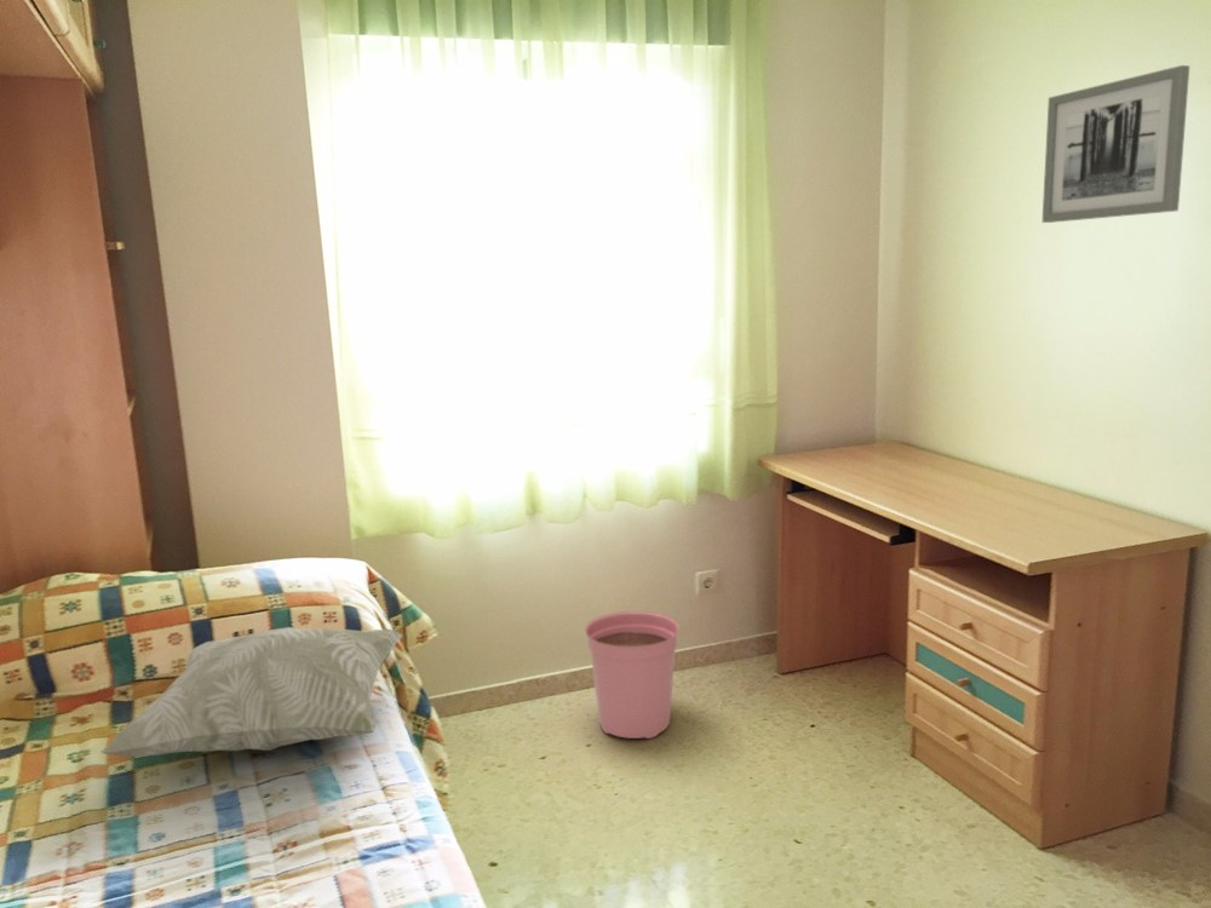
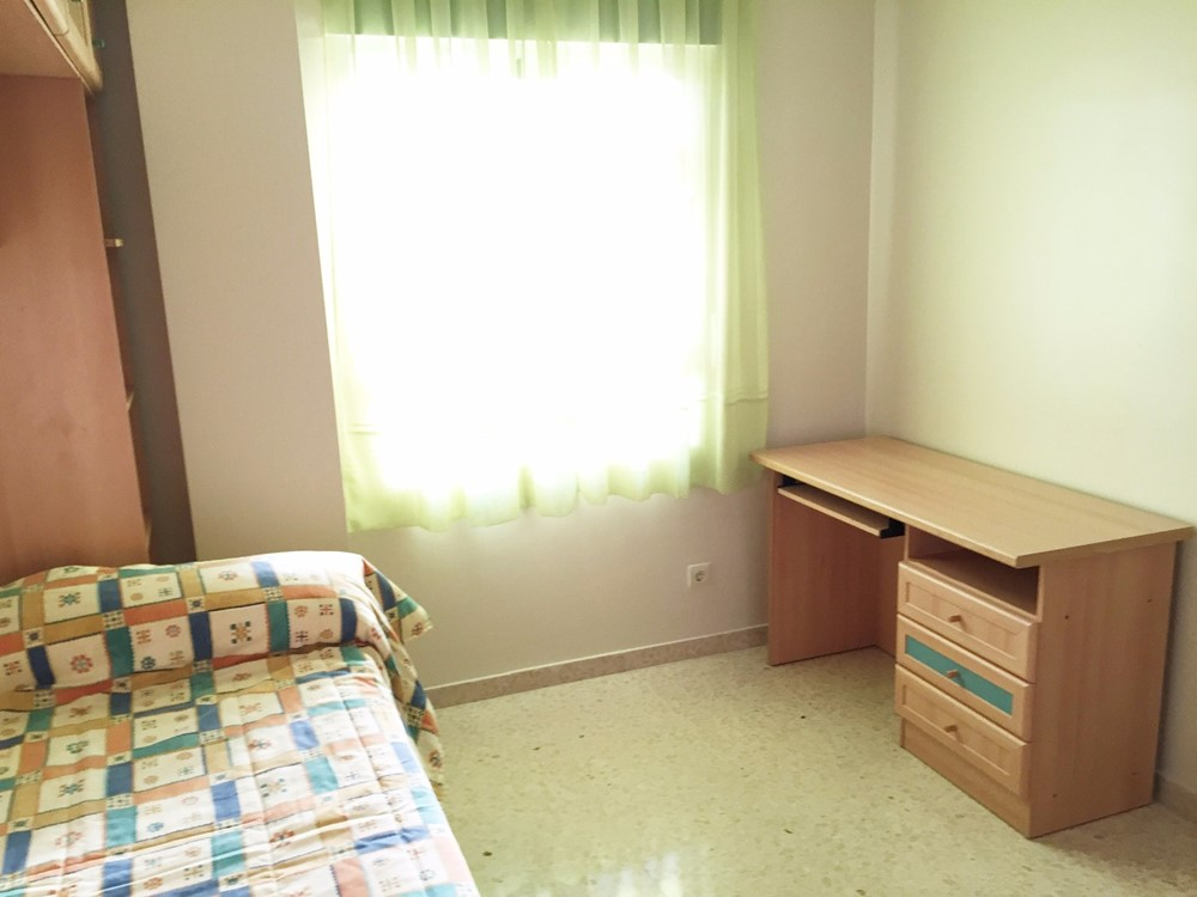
- plant pot (633, 676)
- wall art (1109, 150)
- decorative pillow (272, 685)
